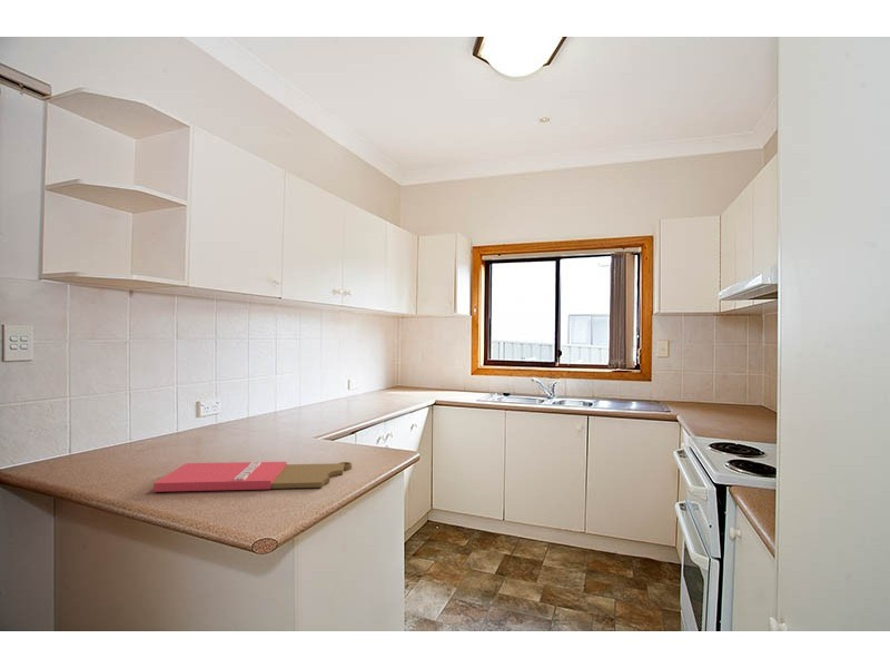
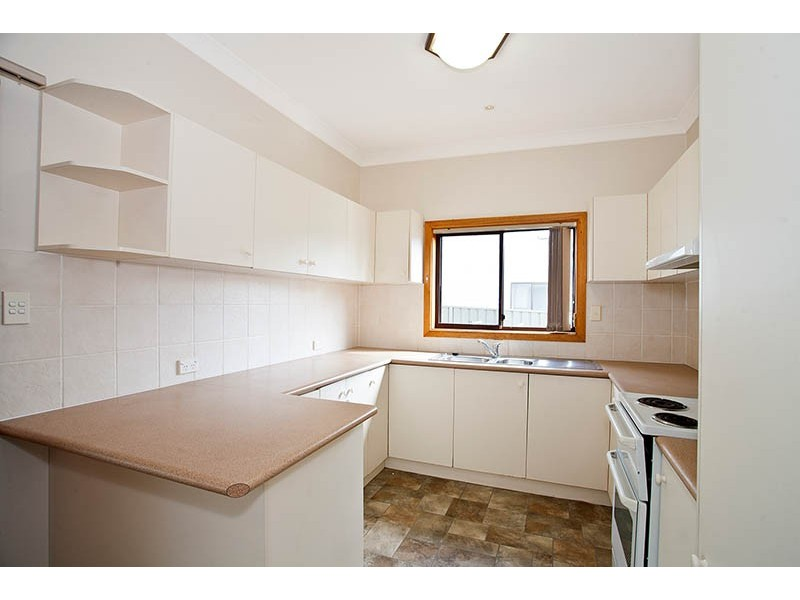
- cutting board (263, 472)
